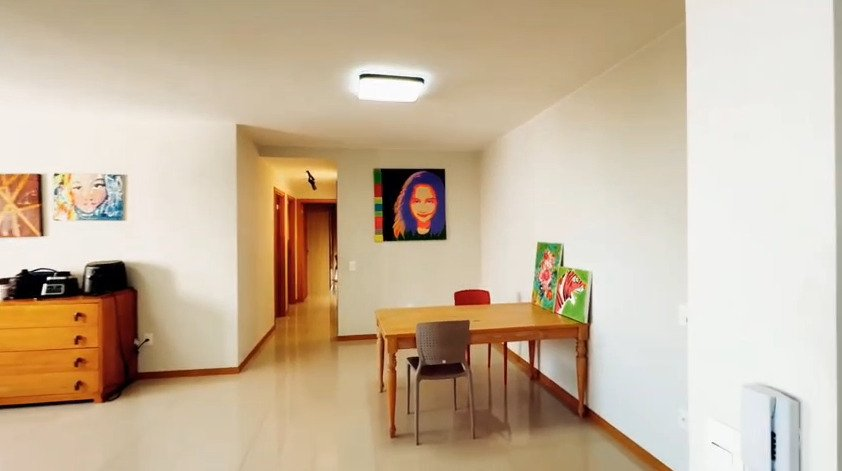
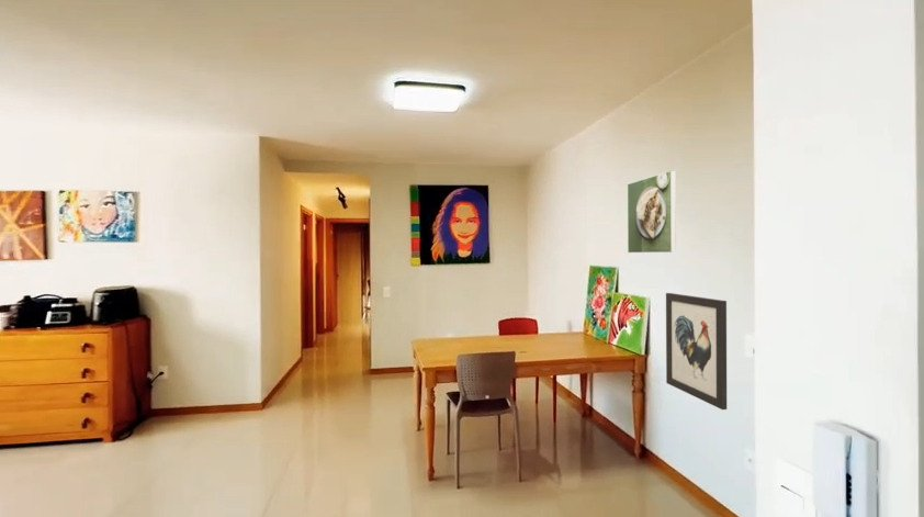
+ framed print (649, 215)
+ wall art (694, 346)
